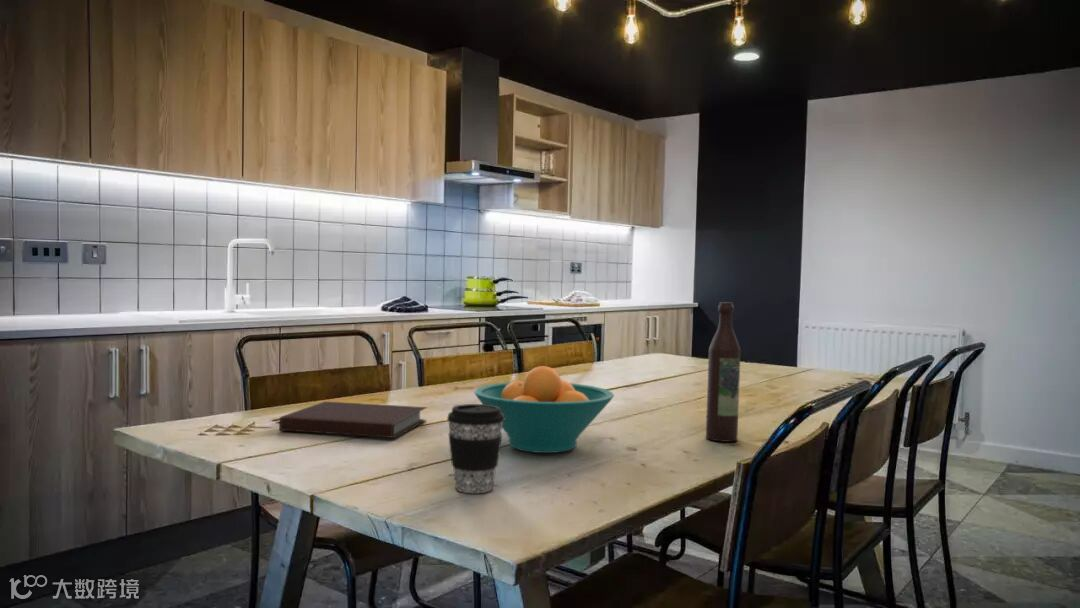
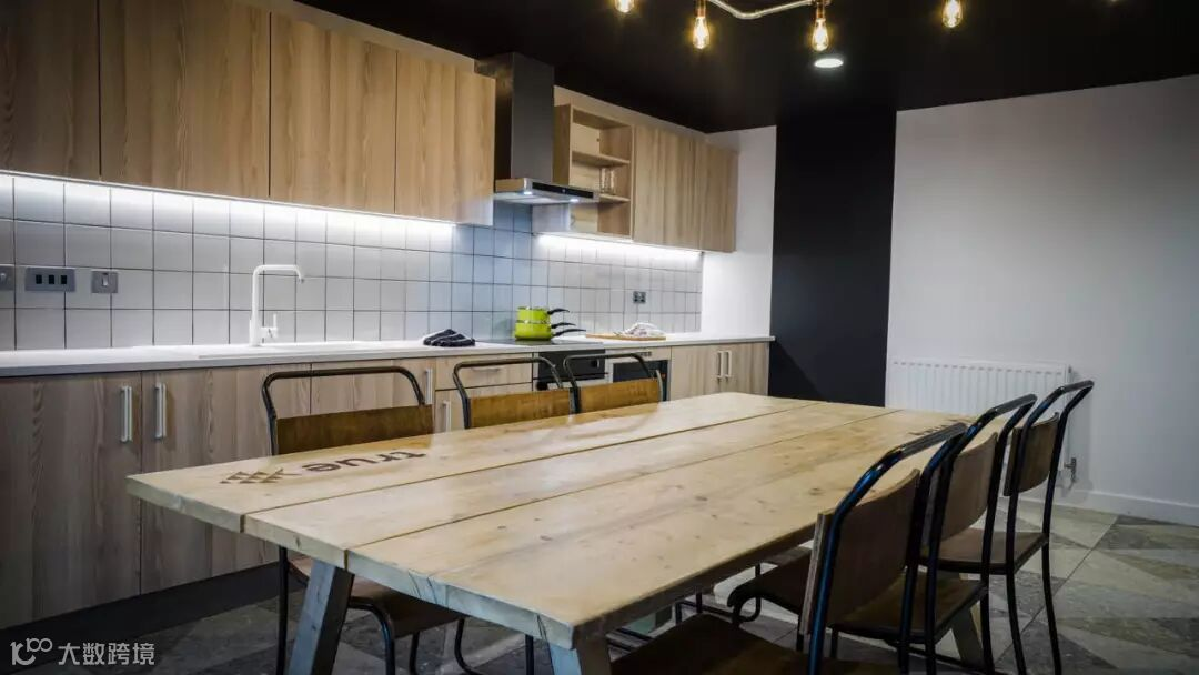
- coffee cup (475, 448)
- notebook (356, 418)
- wine bottle (723, 370)
- fruit bowl (543, 406)
